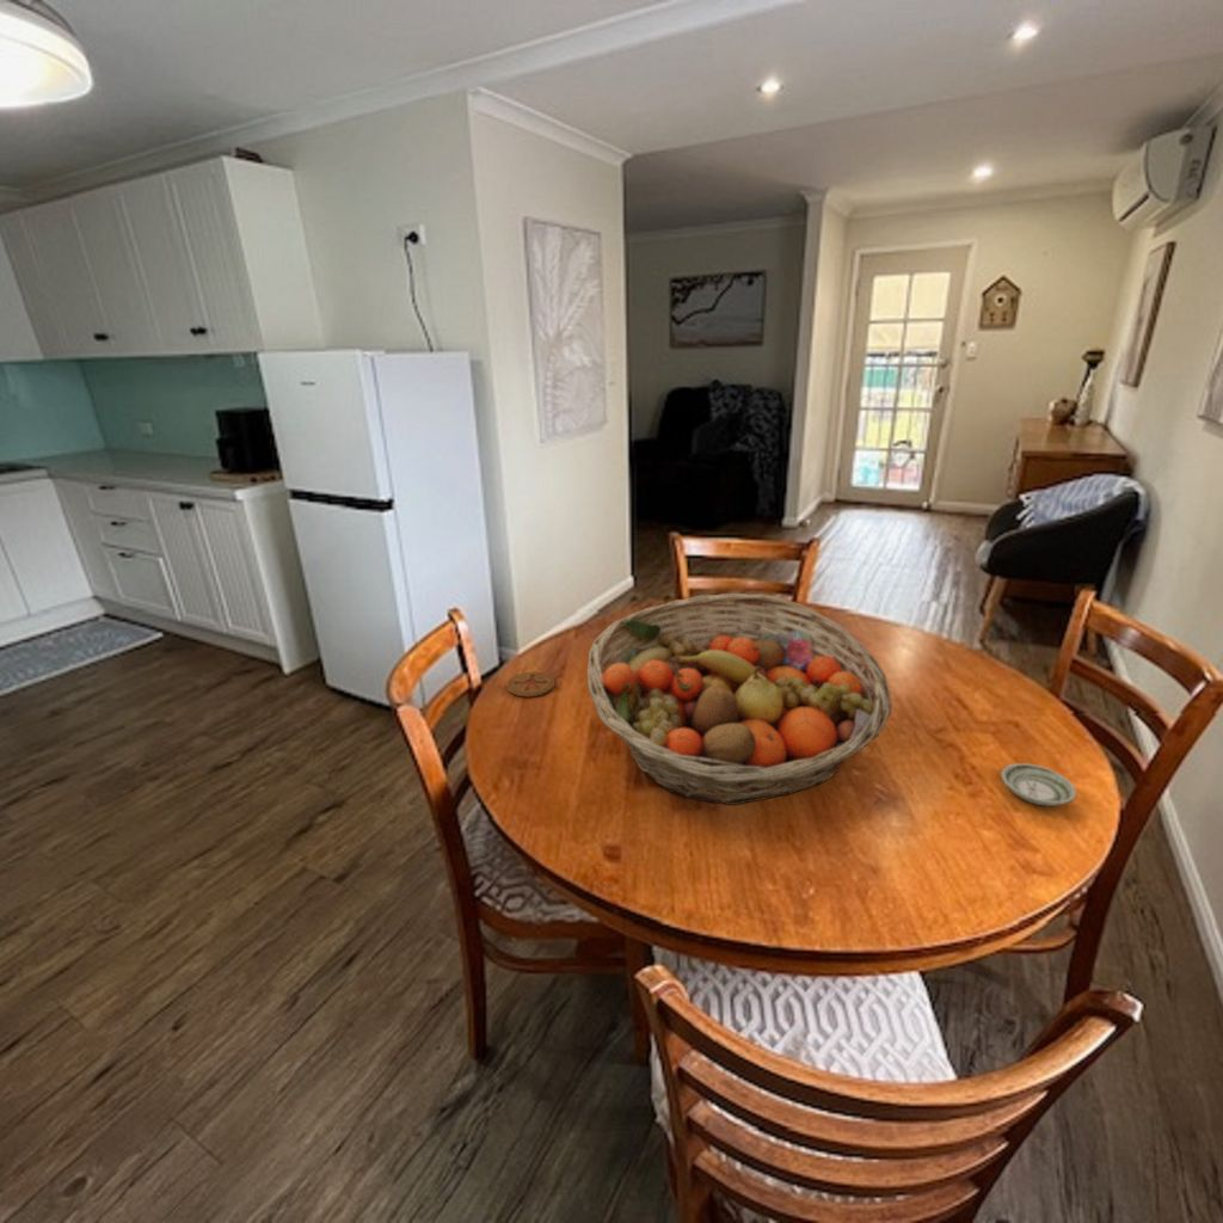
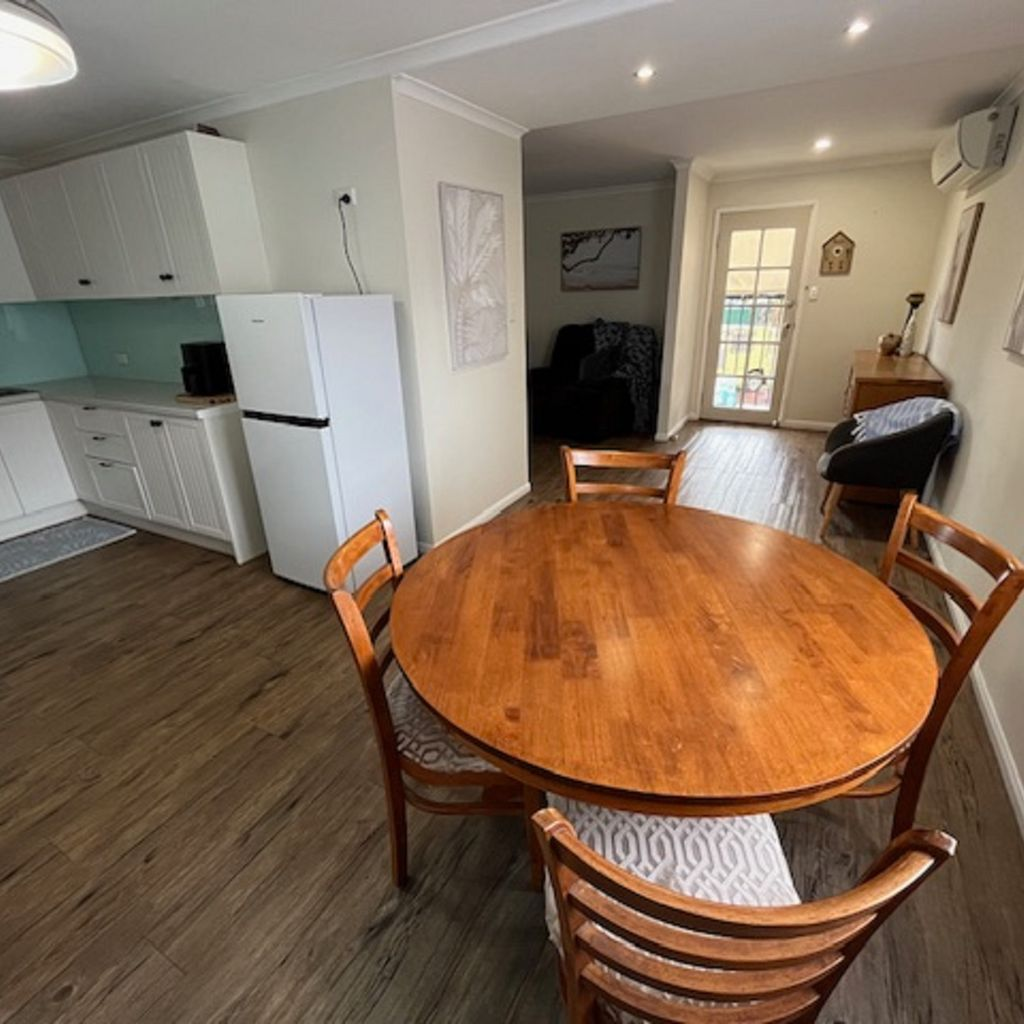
- coaster (530, 683)
- saucer (1035, 788)
- fruit basket (735, 692)
